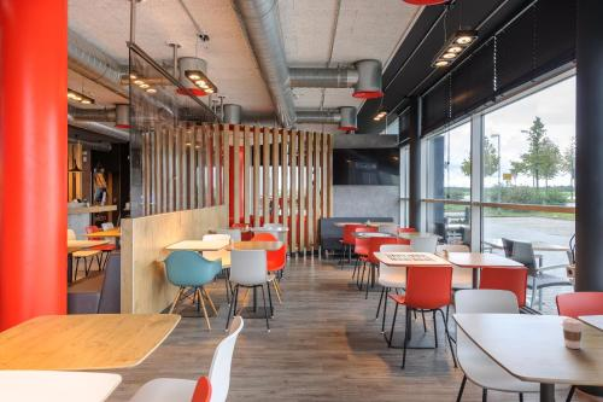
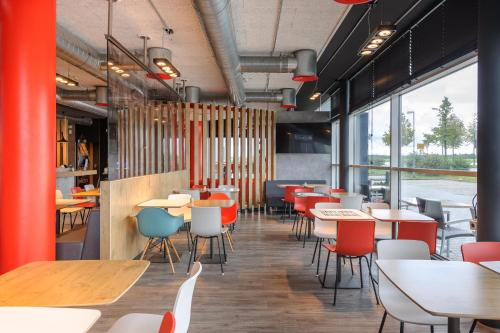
- coffee cup (572, 333)
